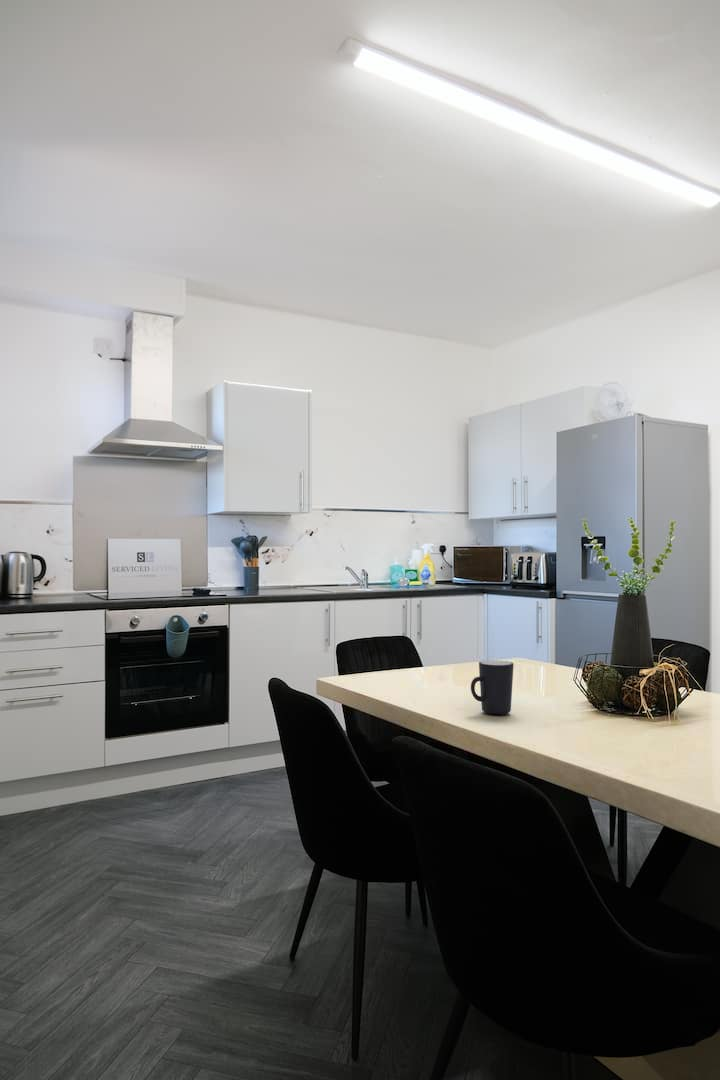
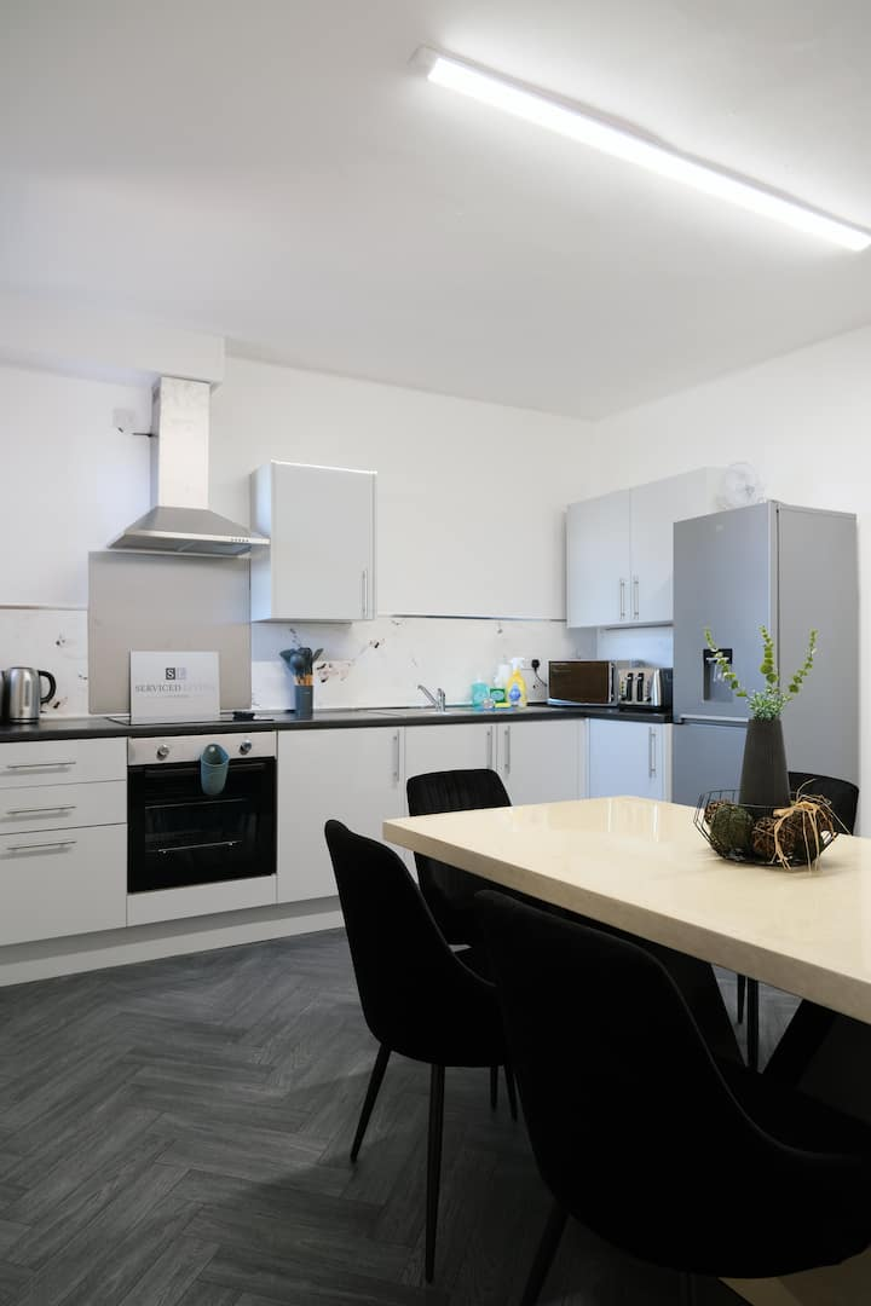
- mug (491, 688)
